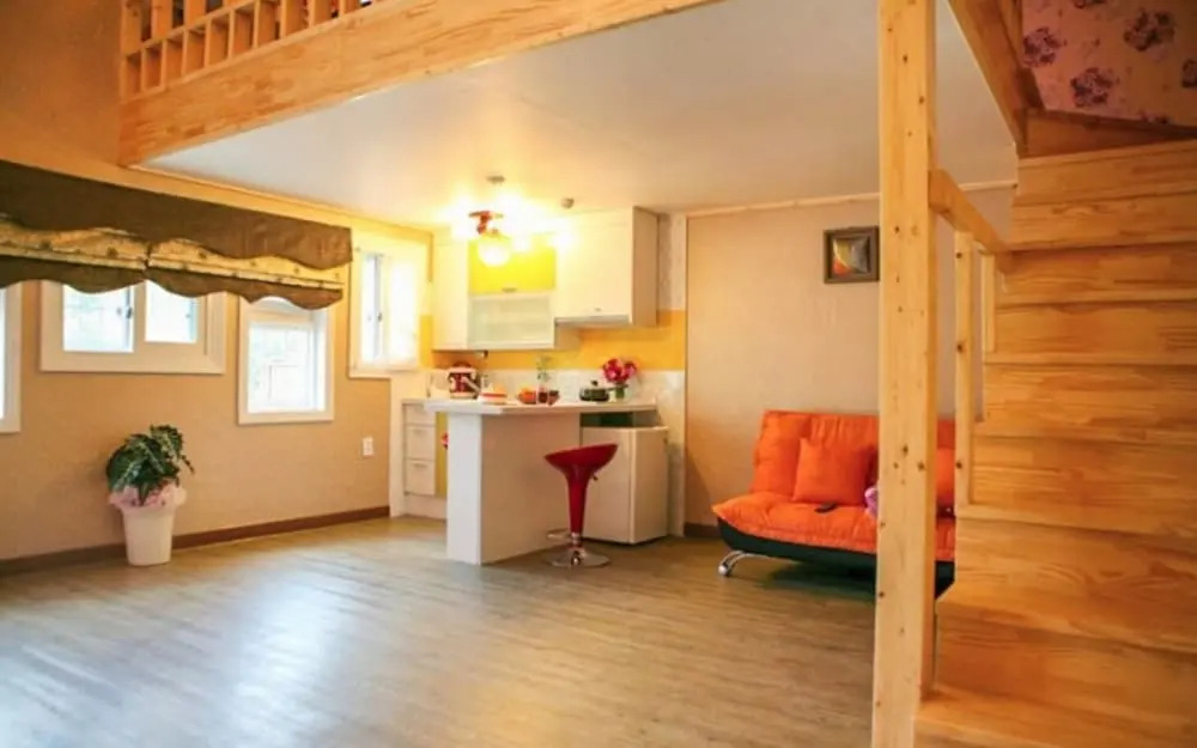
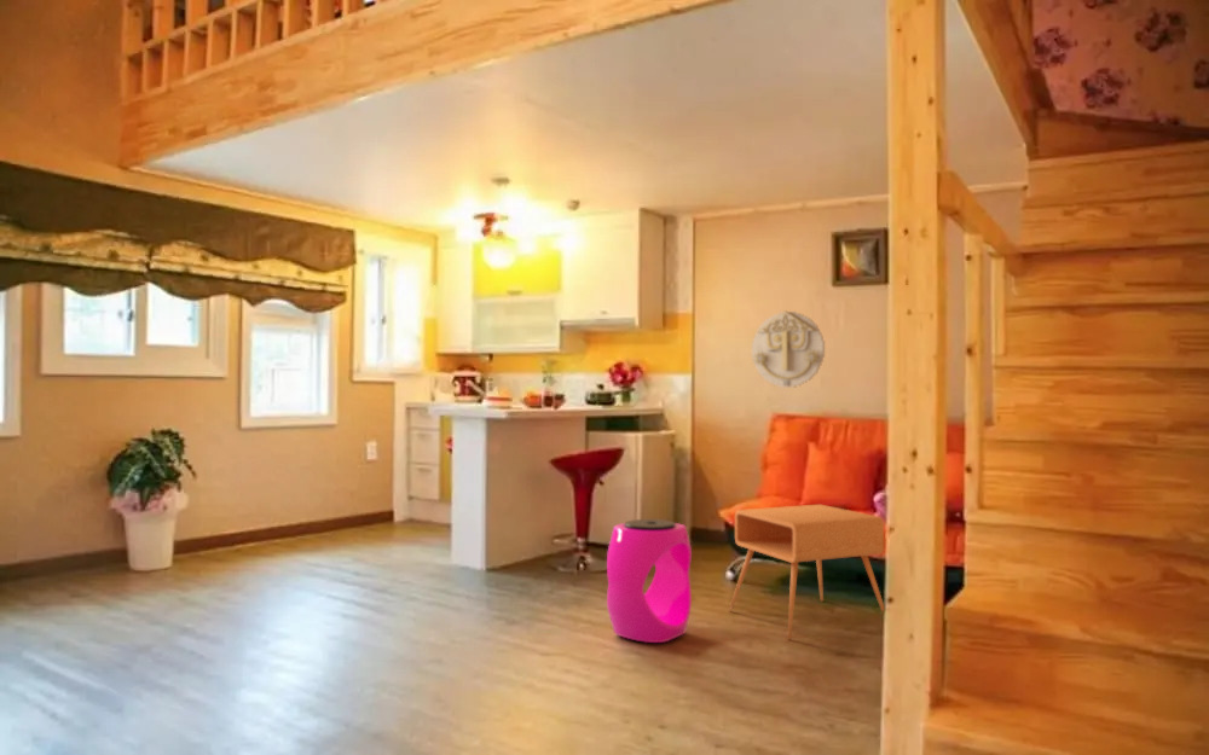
+ side table (806, 561)
+ wall decoration (786, 349)
+ stool (653, 579)
